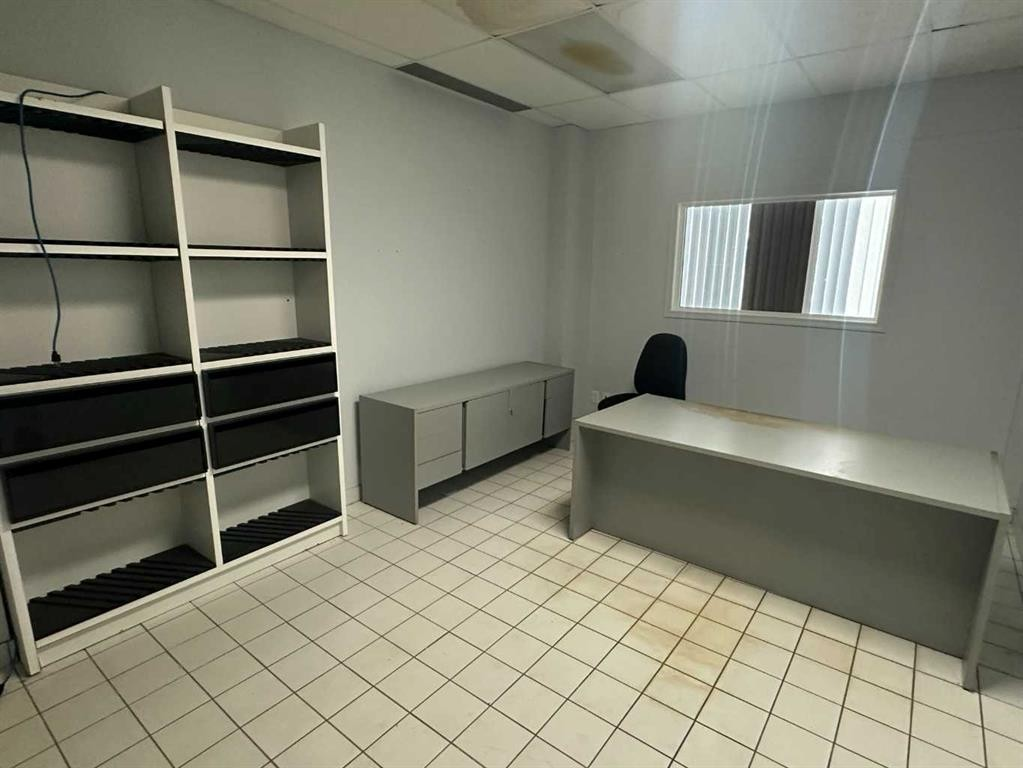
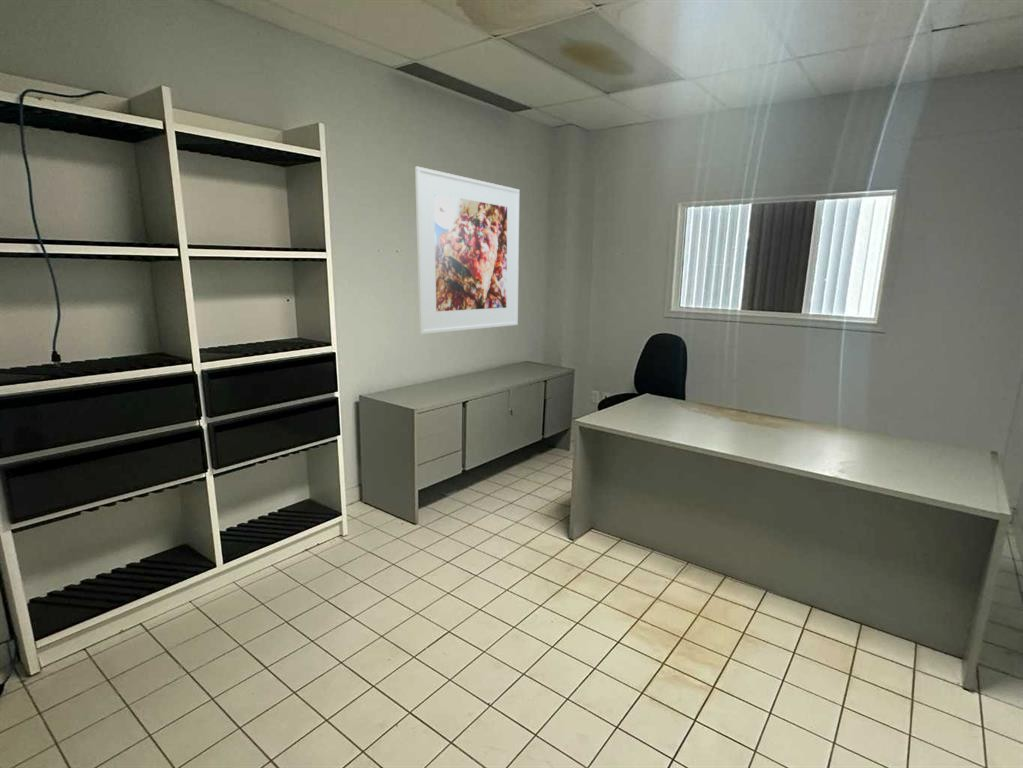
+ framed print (473, 256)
